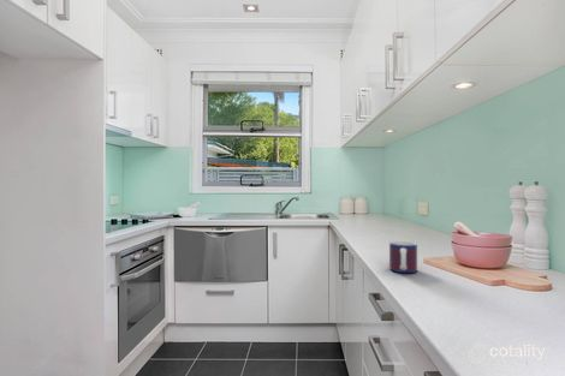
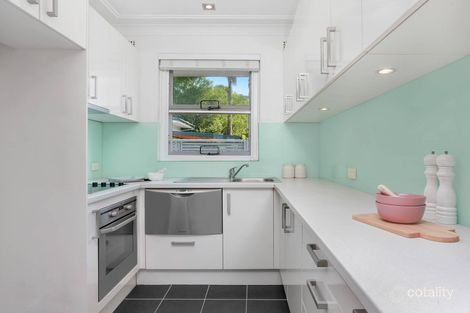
- mug (403, 257)
